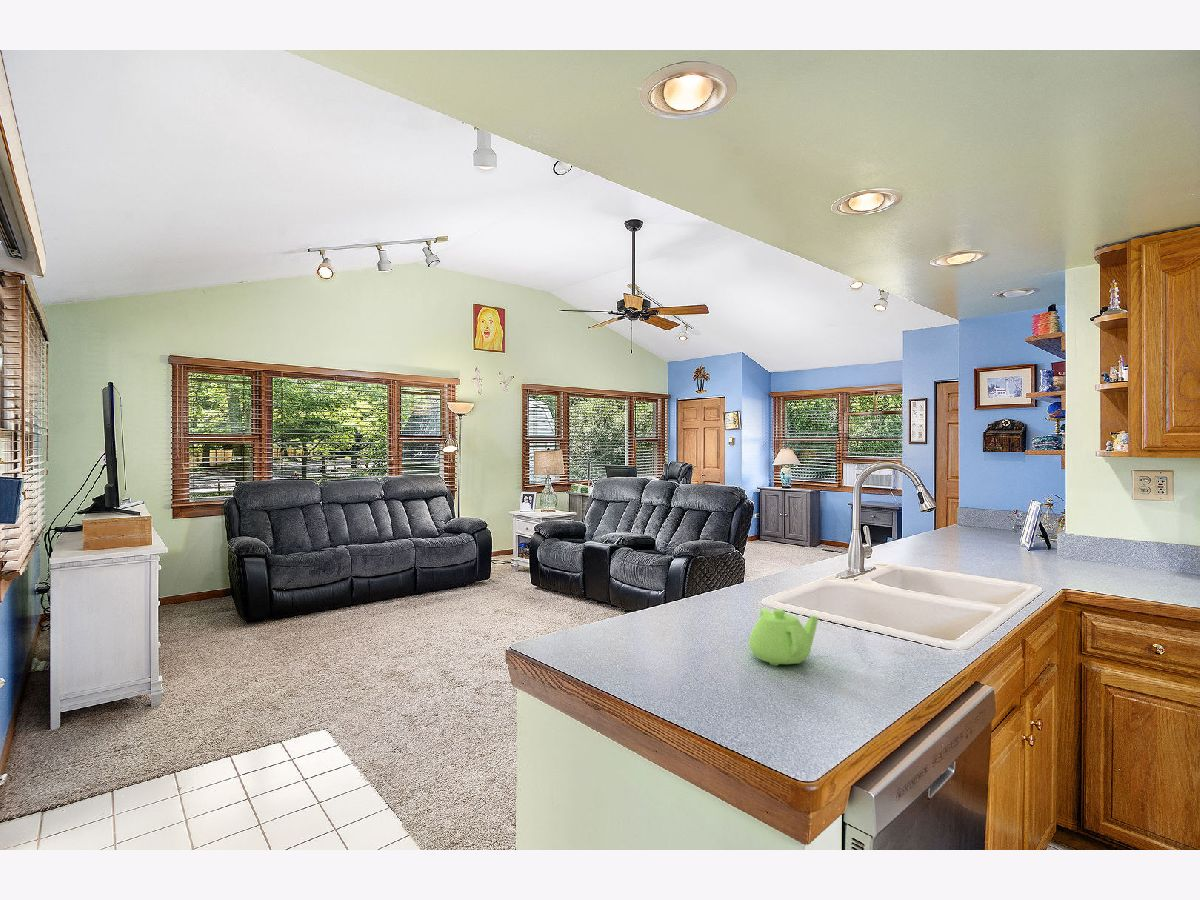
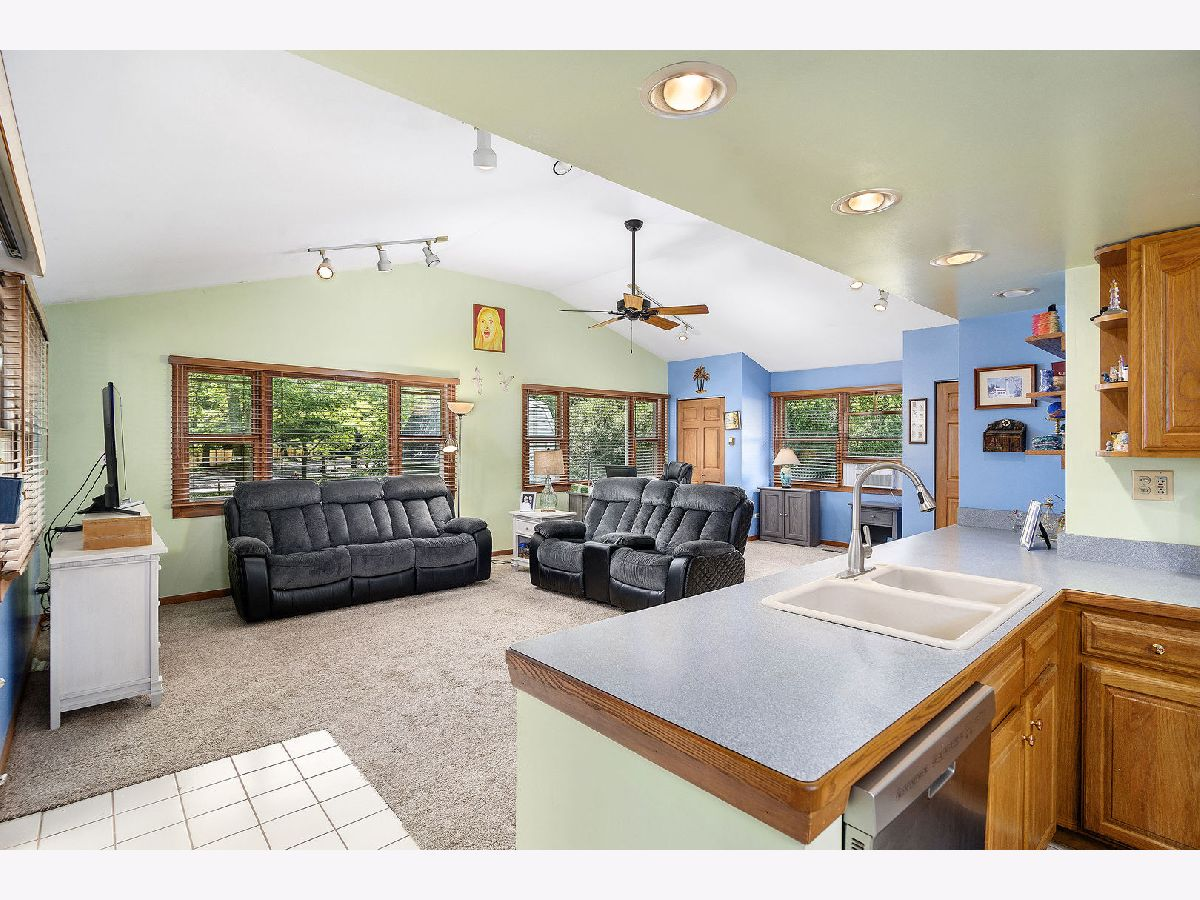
- teapot (785, 634)
